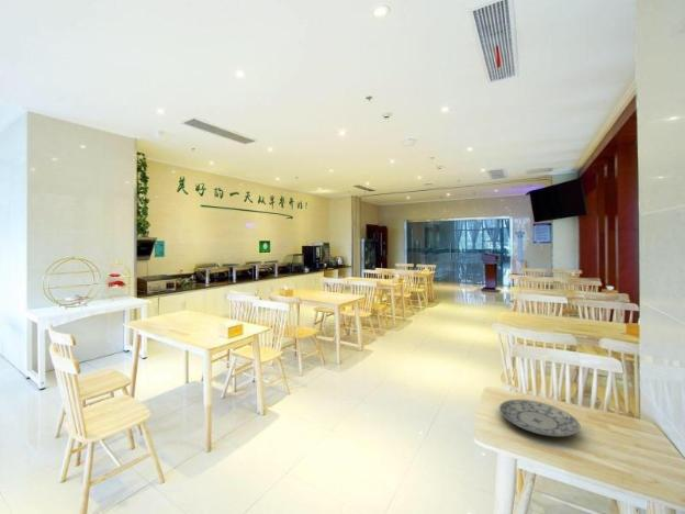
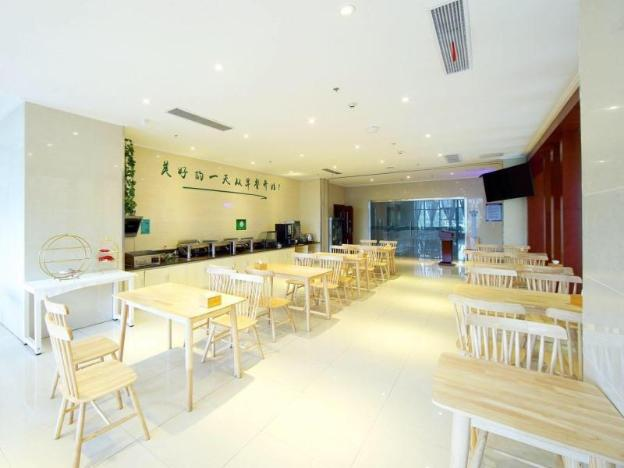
- plate (537, 418)
